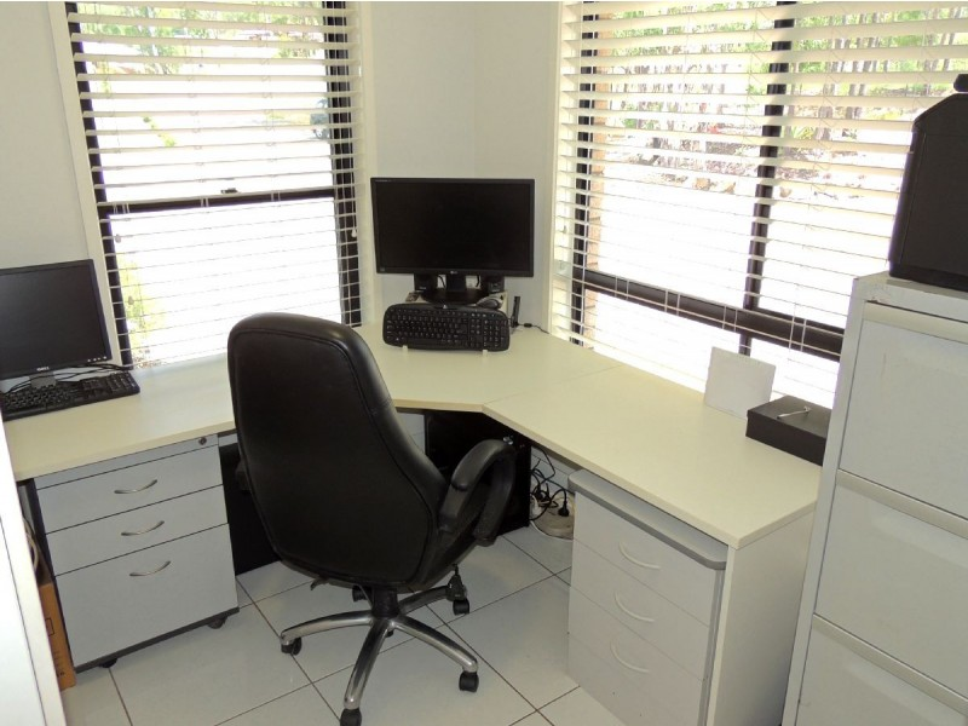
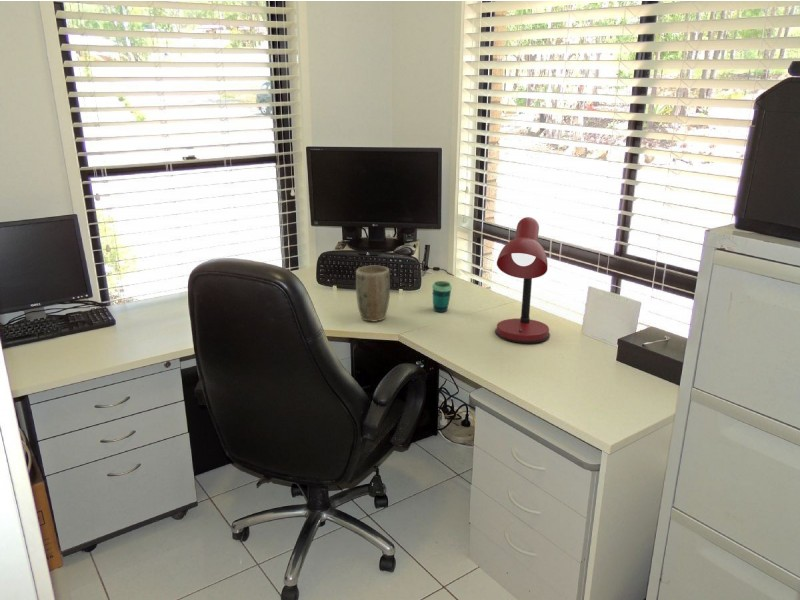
+ desk lamp (524, 279)
+ plant pot (373, 293)
+ cup (441, 297)
